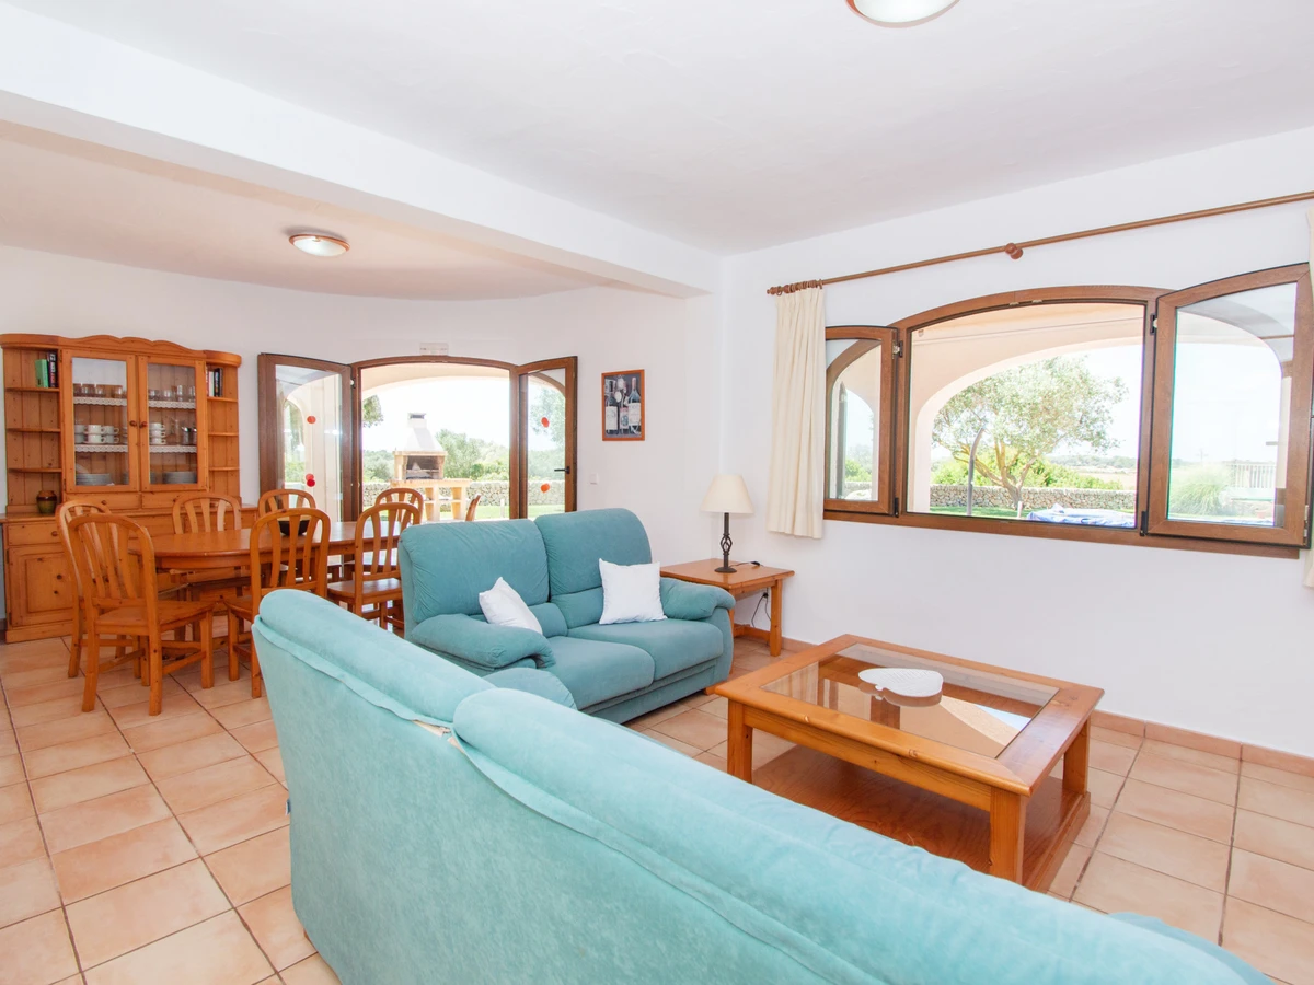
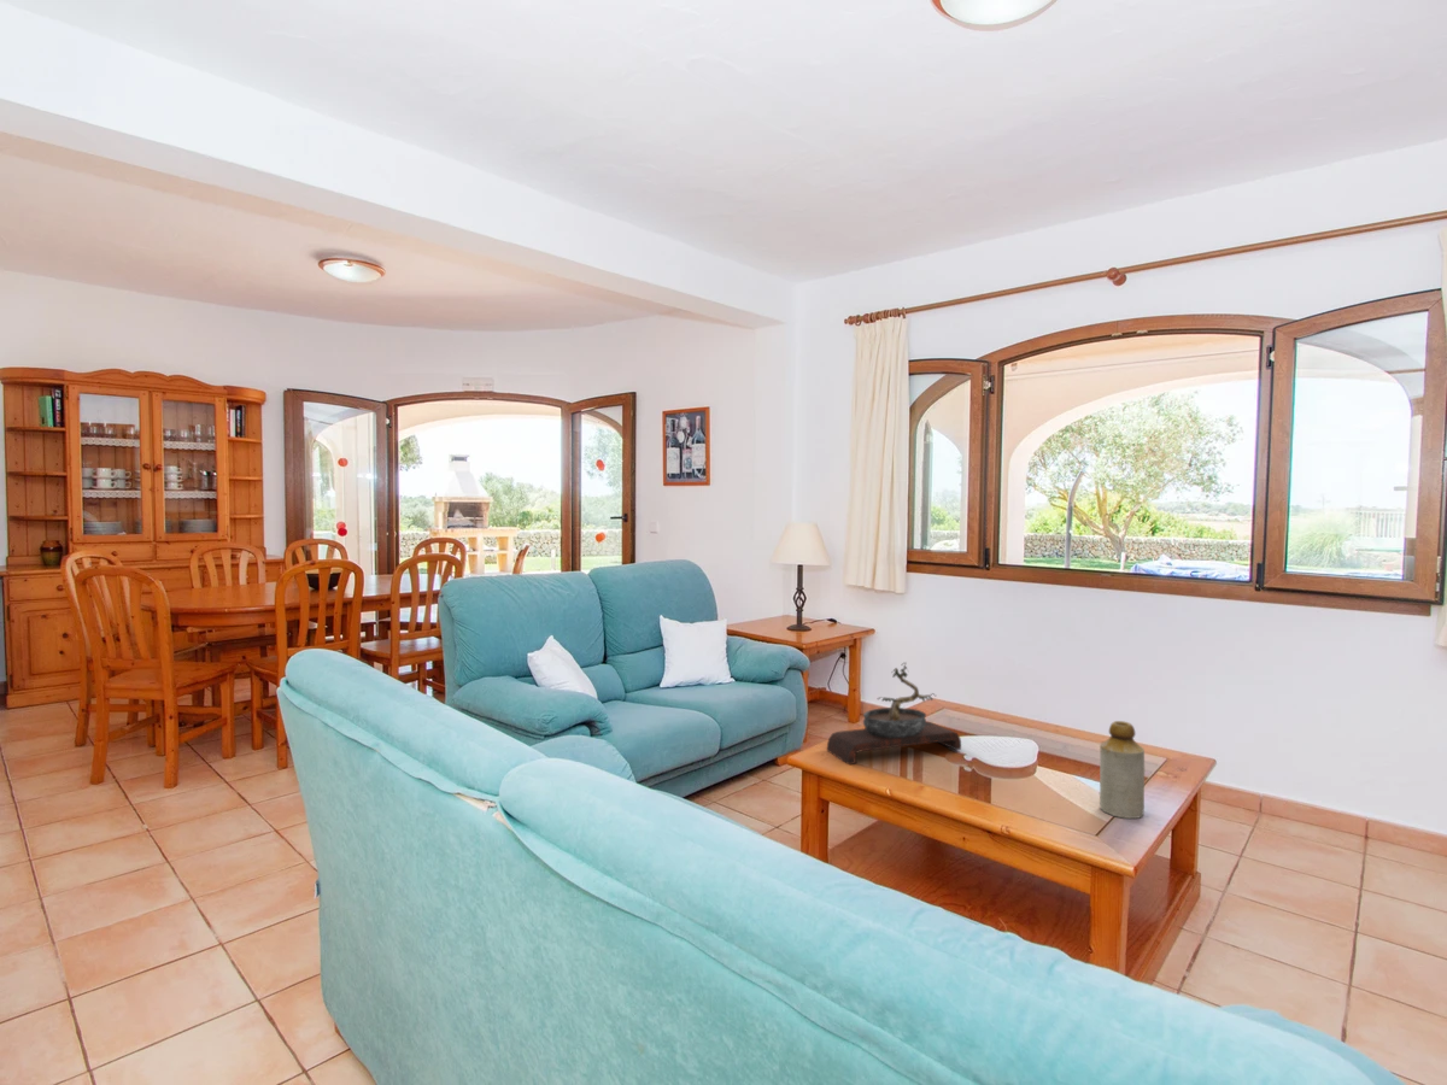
+ bottle (1121, 767)
+ bonsai tree (895, 705)
